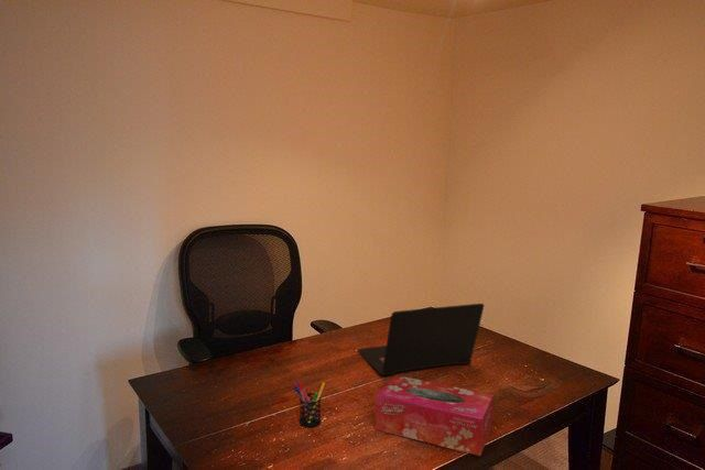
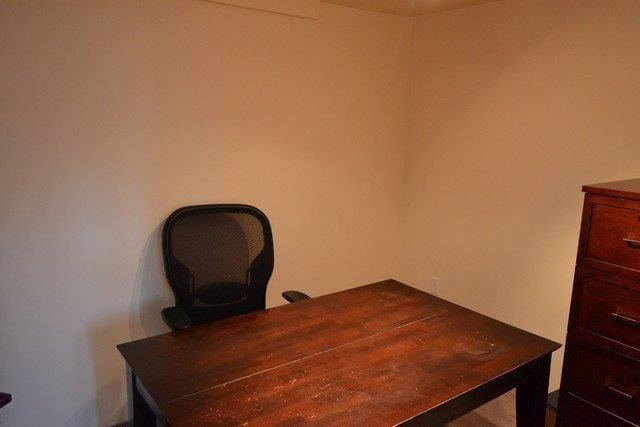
- tissue box (434, 412)
- pen holder (310, 402)
- laptop (417, 328)
